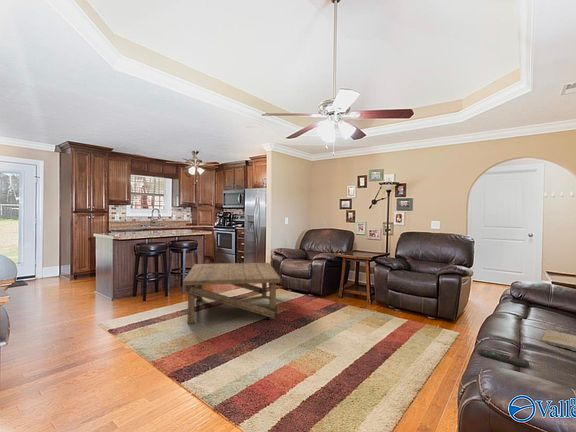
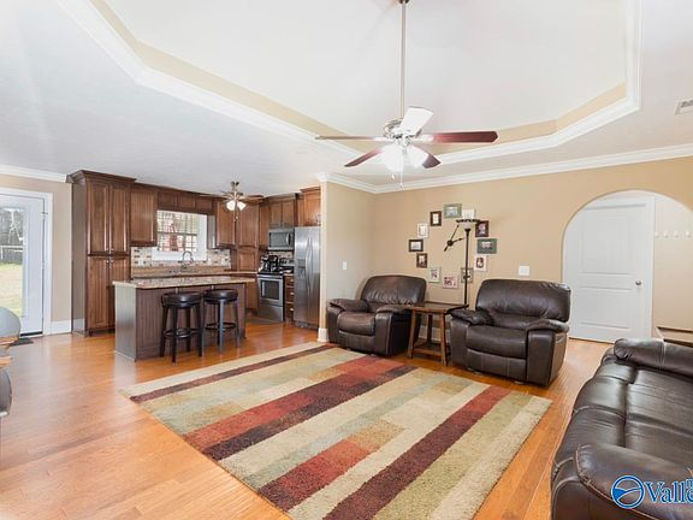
- remote control (502, 357)
- coffee table (235, 285)
- book (561, 339)
